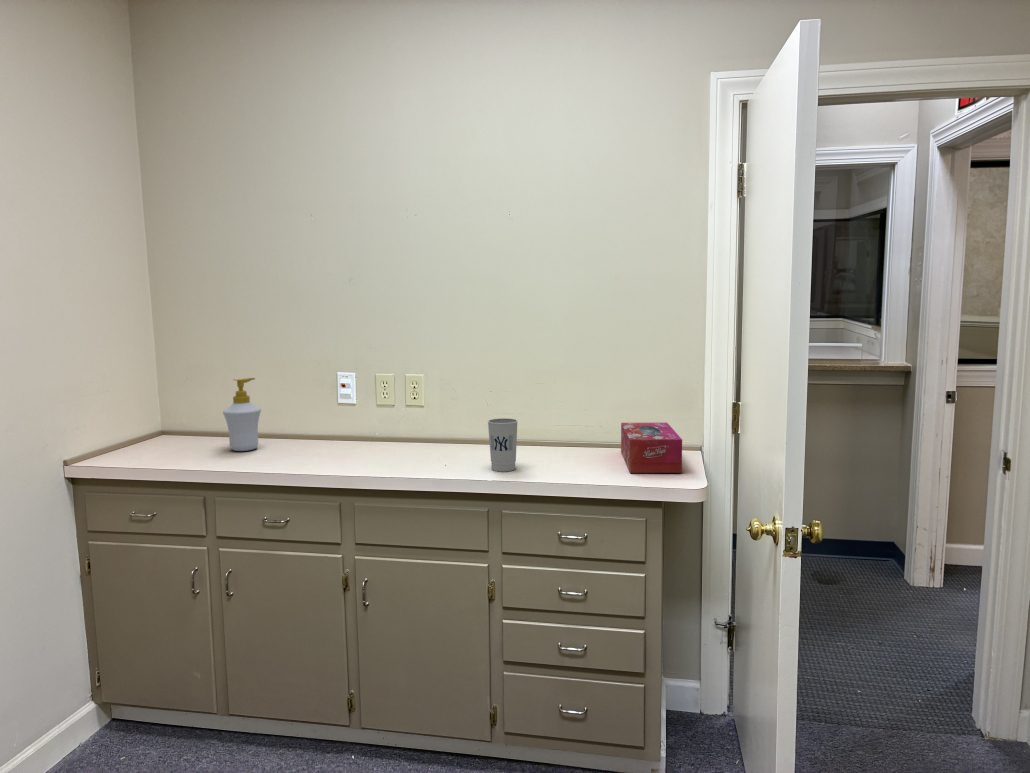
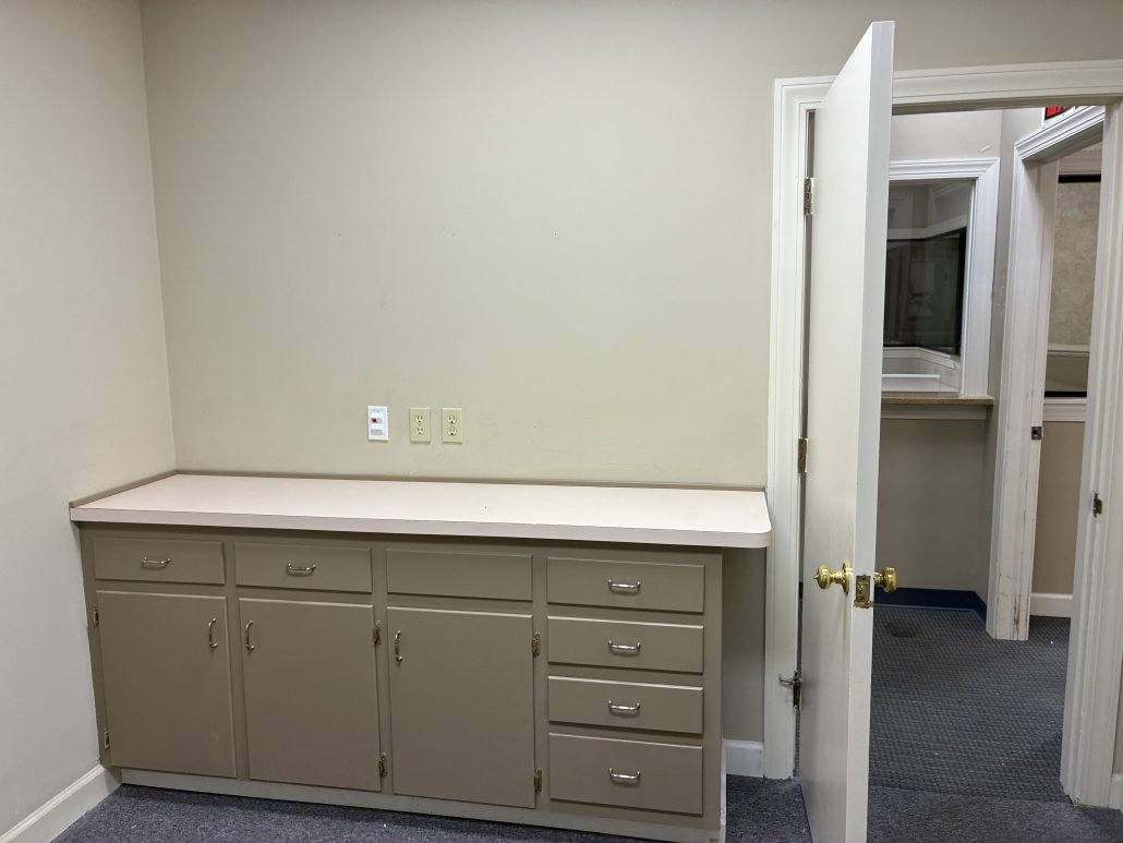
- tissue box (649, 446)
- cup (503, 444)
- soap bottle (242, 414)
